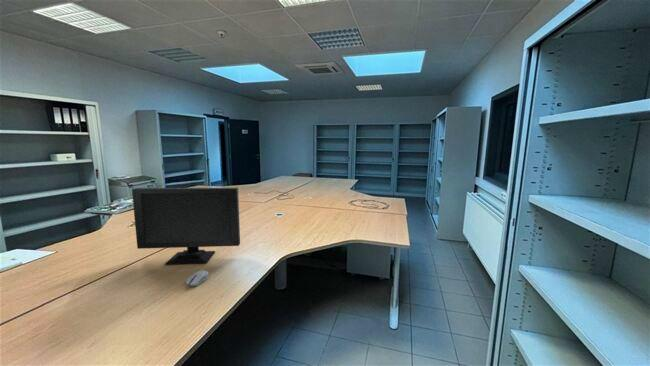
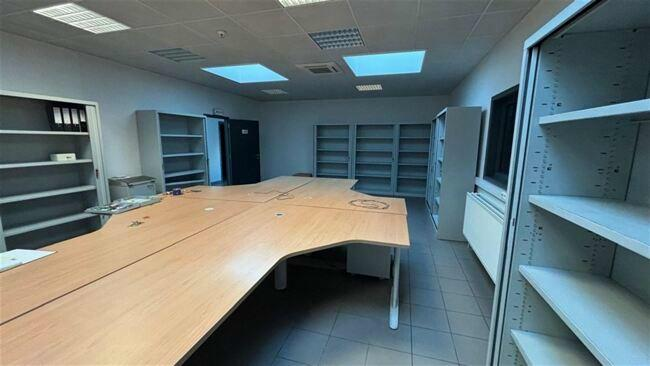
- computer monitor (188, 224)
- computer mouse (198, 277)
